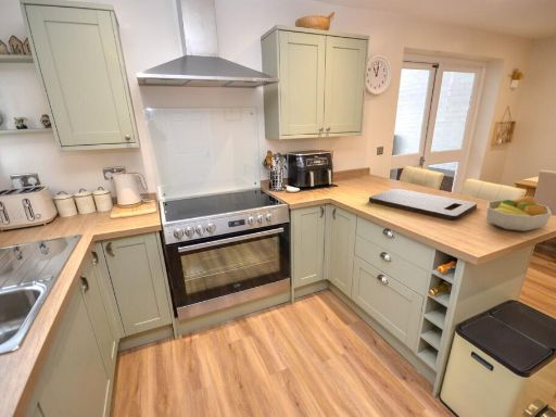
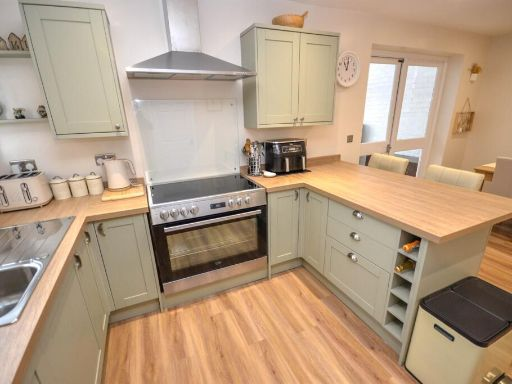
- fruit bowl (516, 211)
- cutting board (419, 202)
